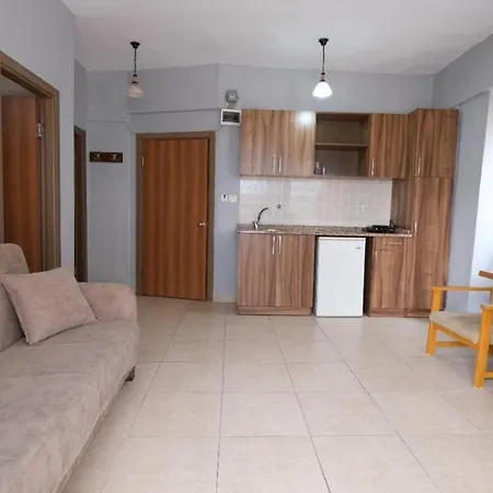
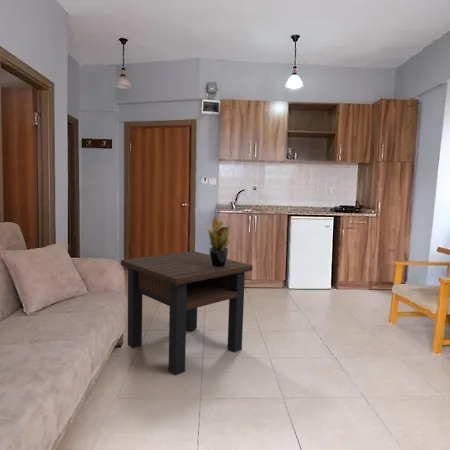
+ potted plant (220, 240)
+ side table (185, 305)
